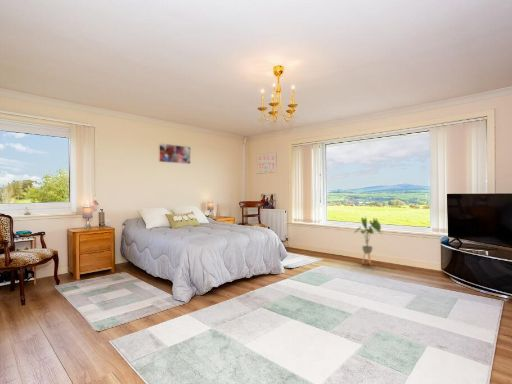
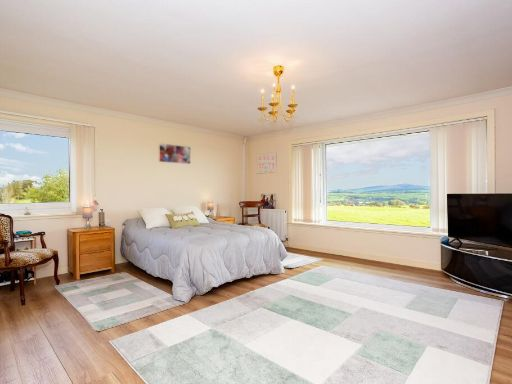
- house plant (368, 240)
